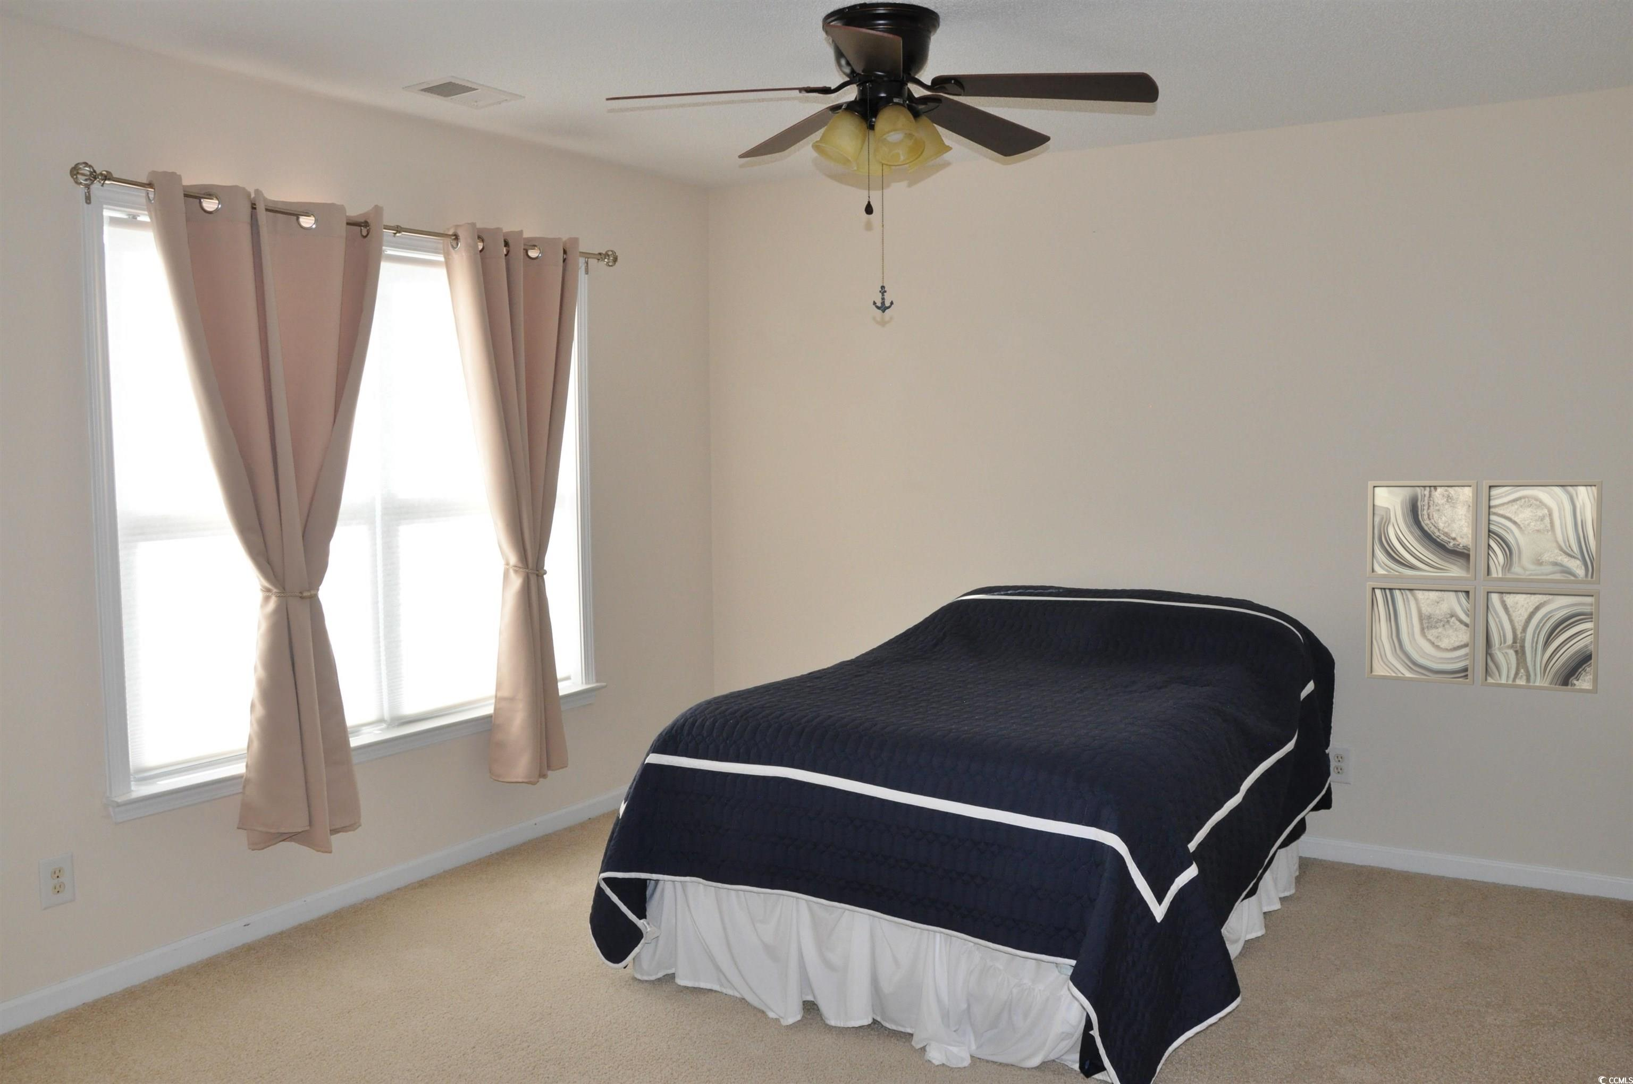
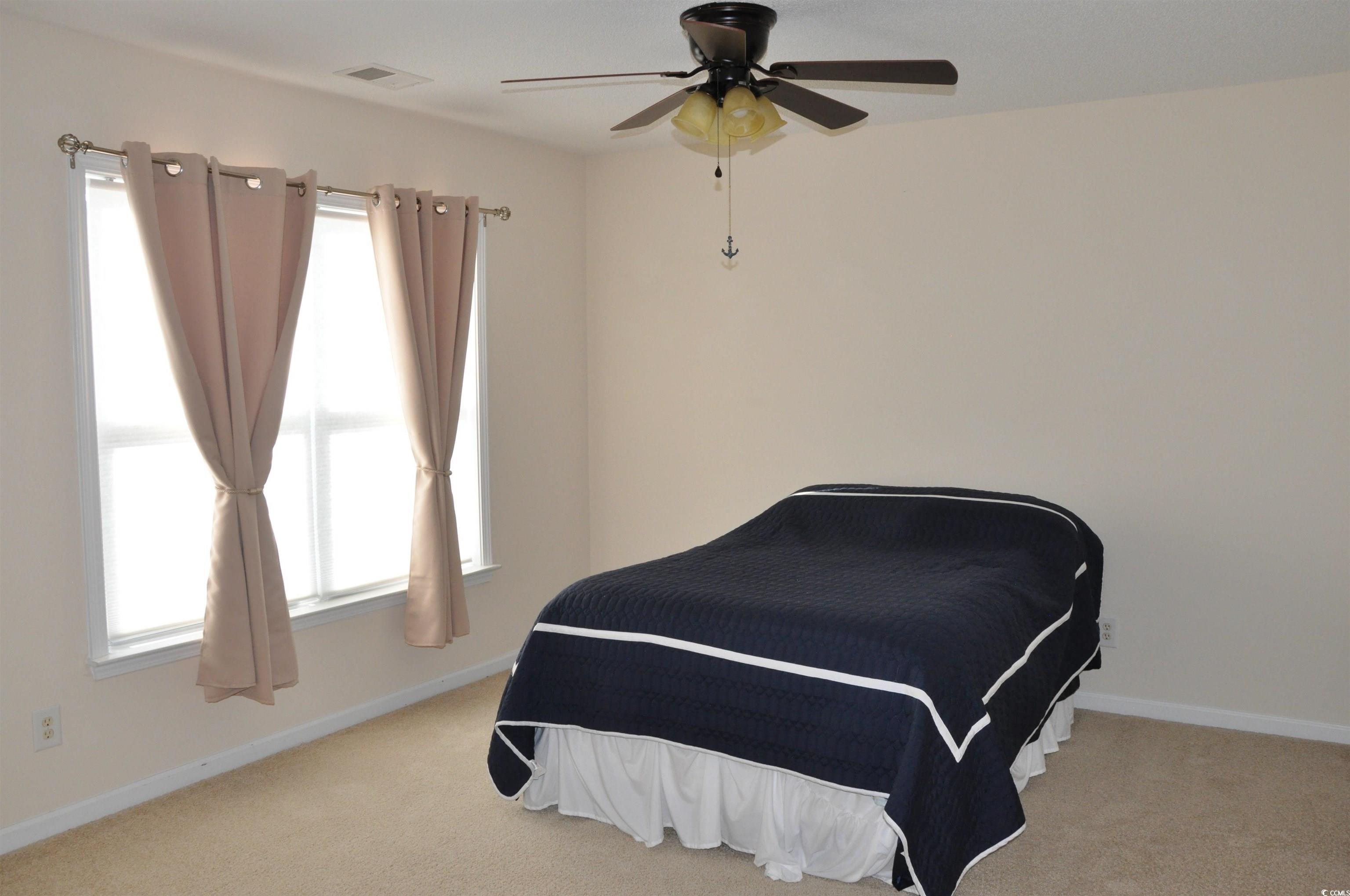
- wall art (1475, 586)
